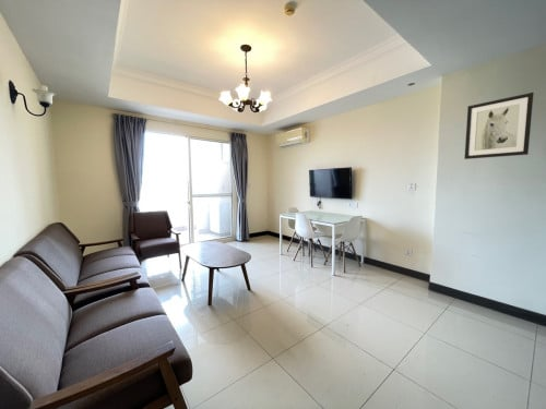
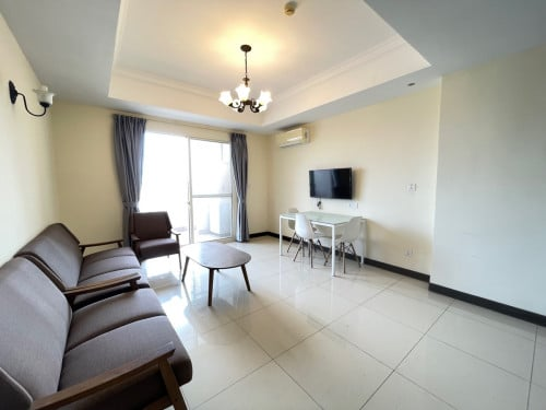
- wall art (496, 129)
